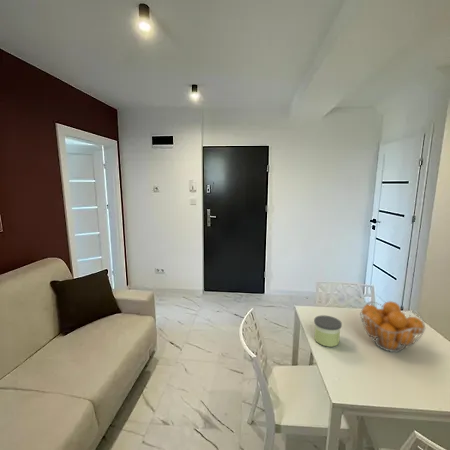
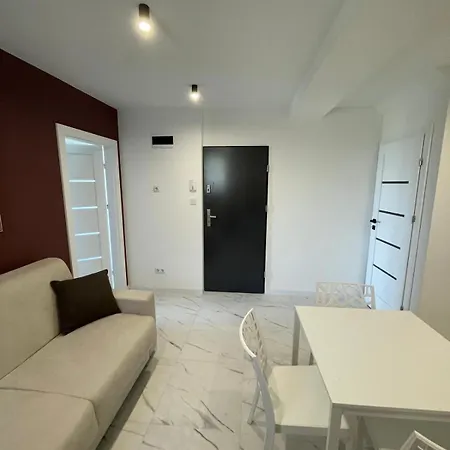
- candle (327, 331)
- fruit basket (390, 325)
